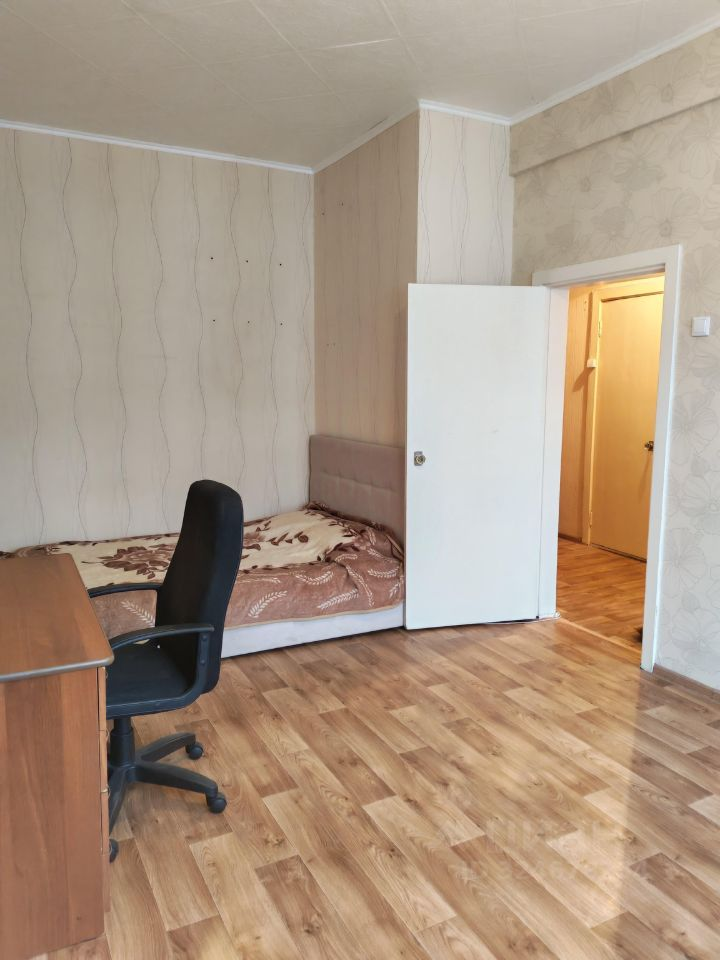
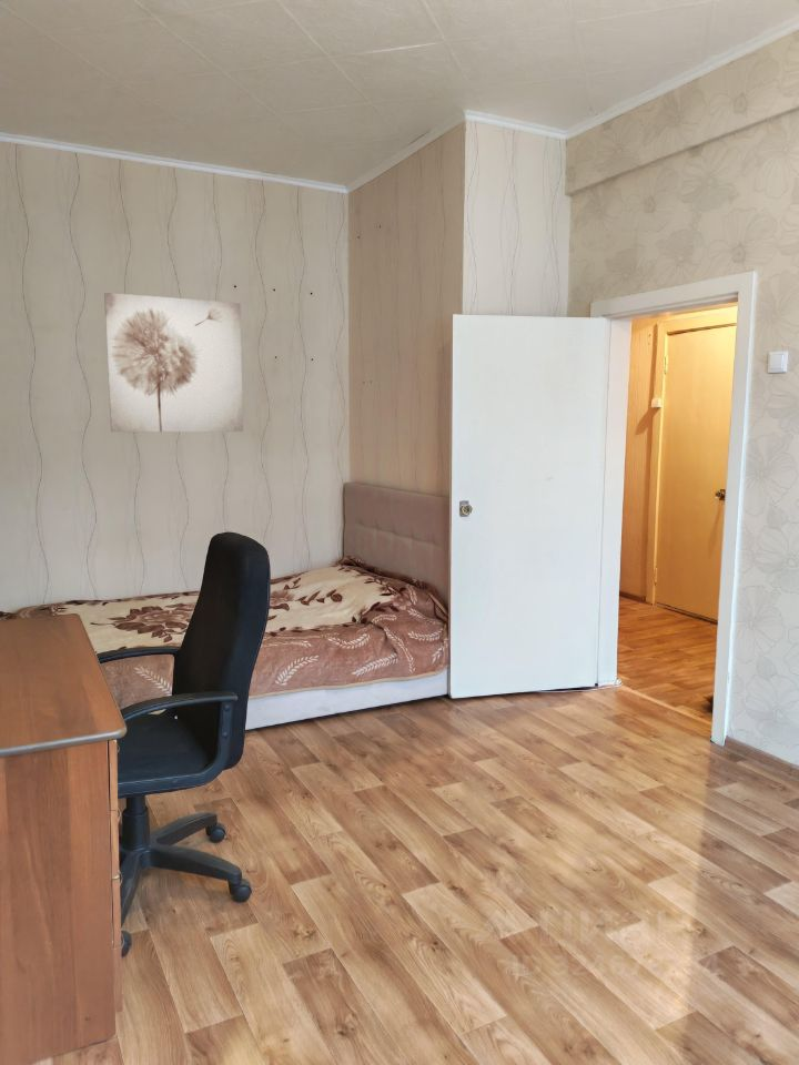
+ wall art (176, 365)
